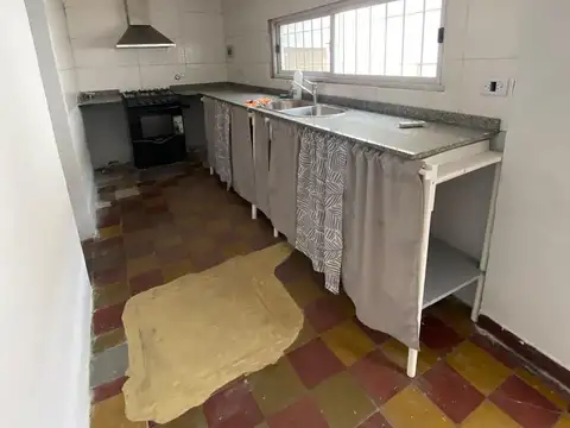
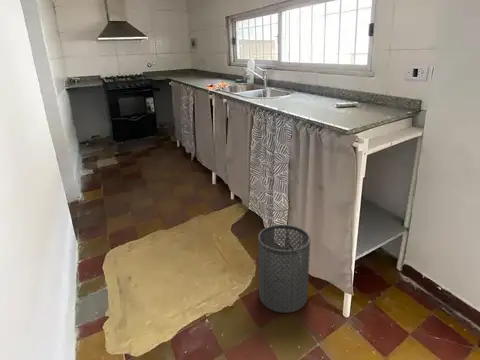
+ trash can (283, 267)
